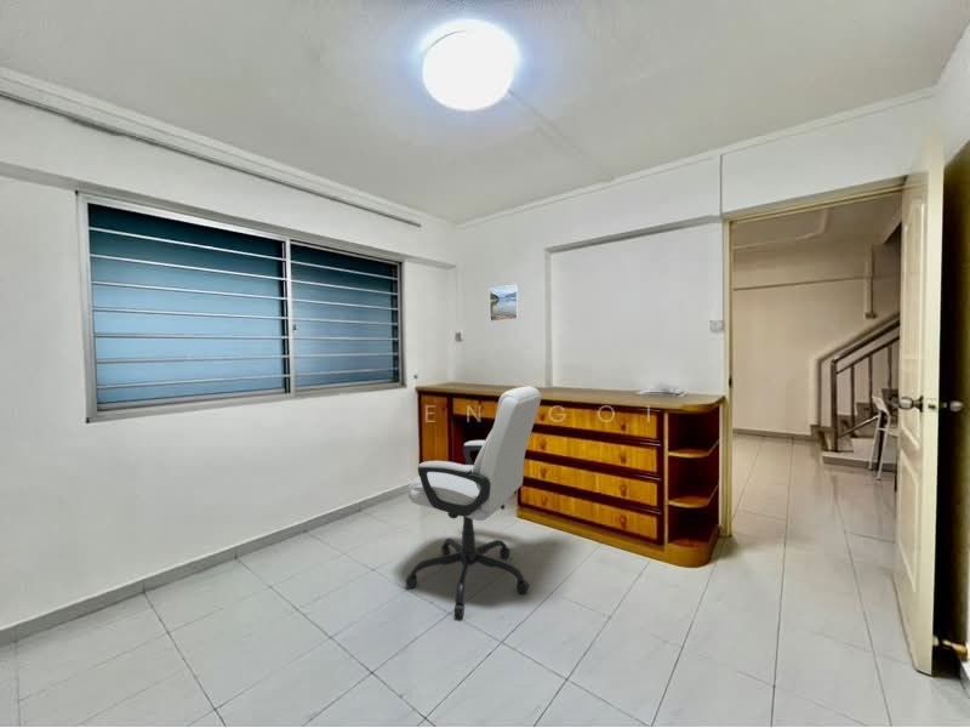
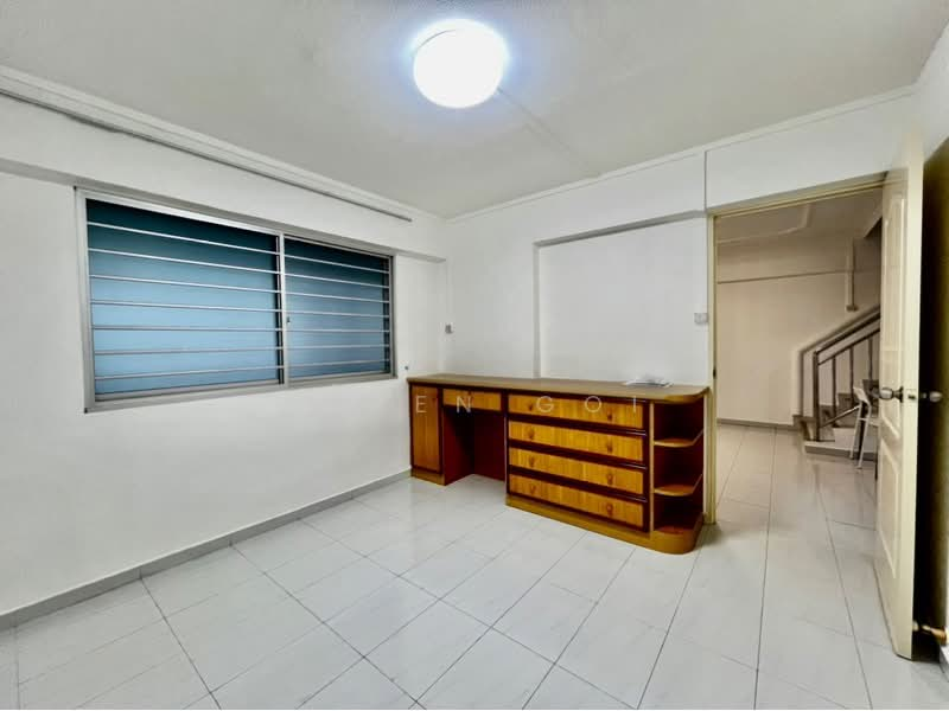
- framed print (503, 303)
- chair (473, 484)
